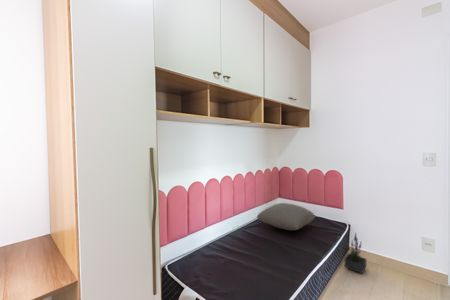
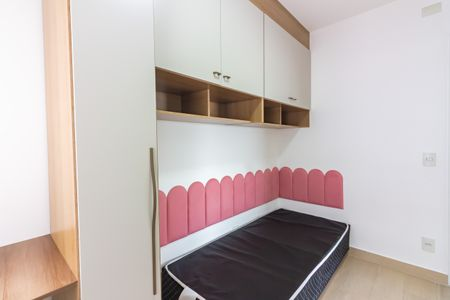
- pillow (286, 215)
- potted plant (355, 250)
